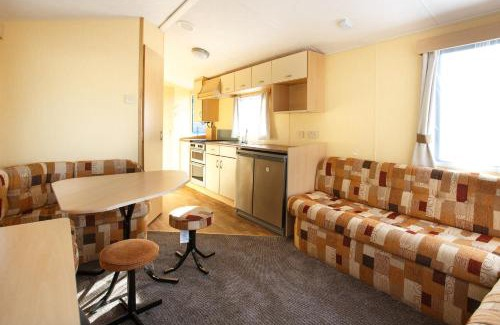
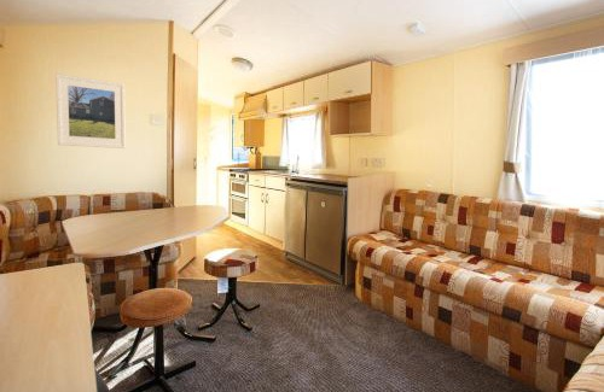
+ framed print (92, 112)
